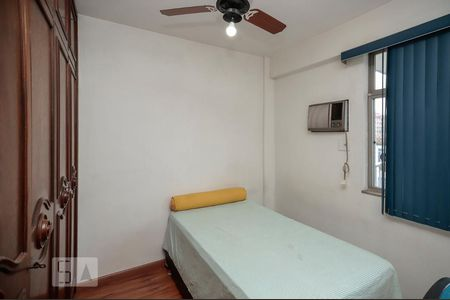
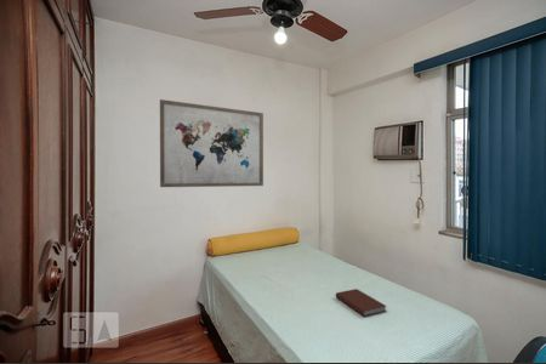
+ book (359, 301)
+ wall art (216, 147)
